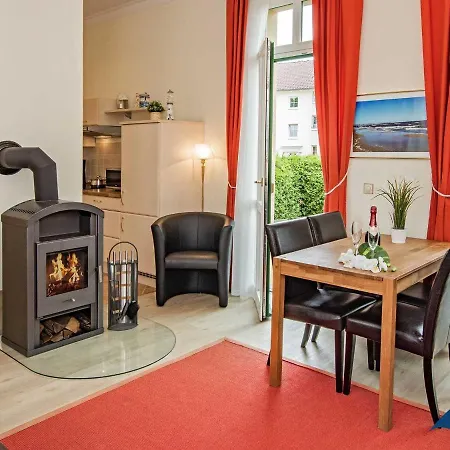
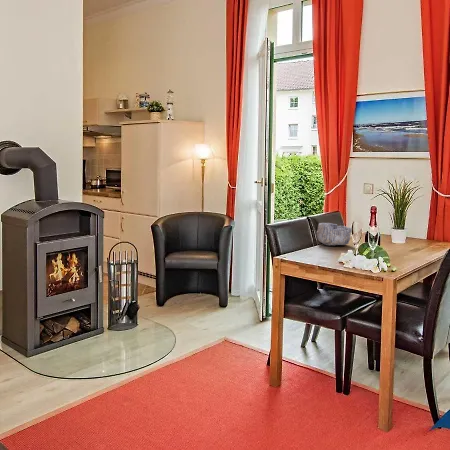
+ bowl (333, 233)
